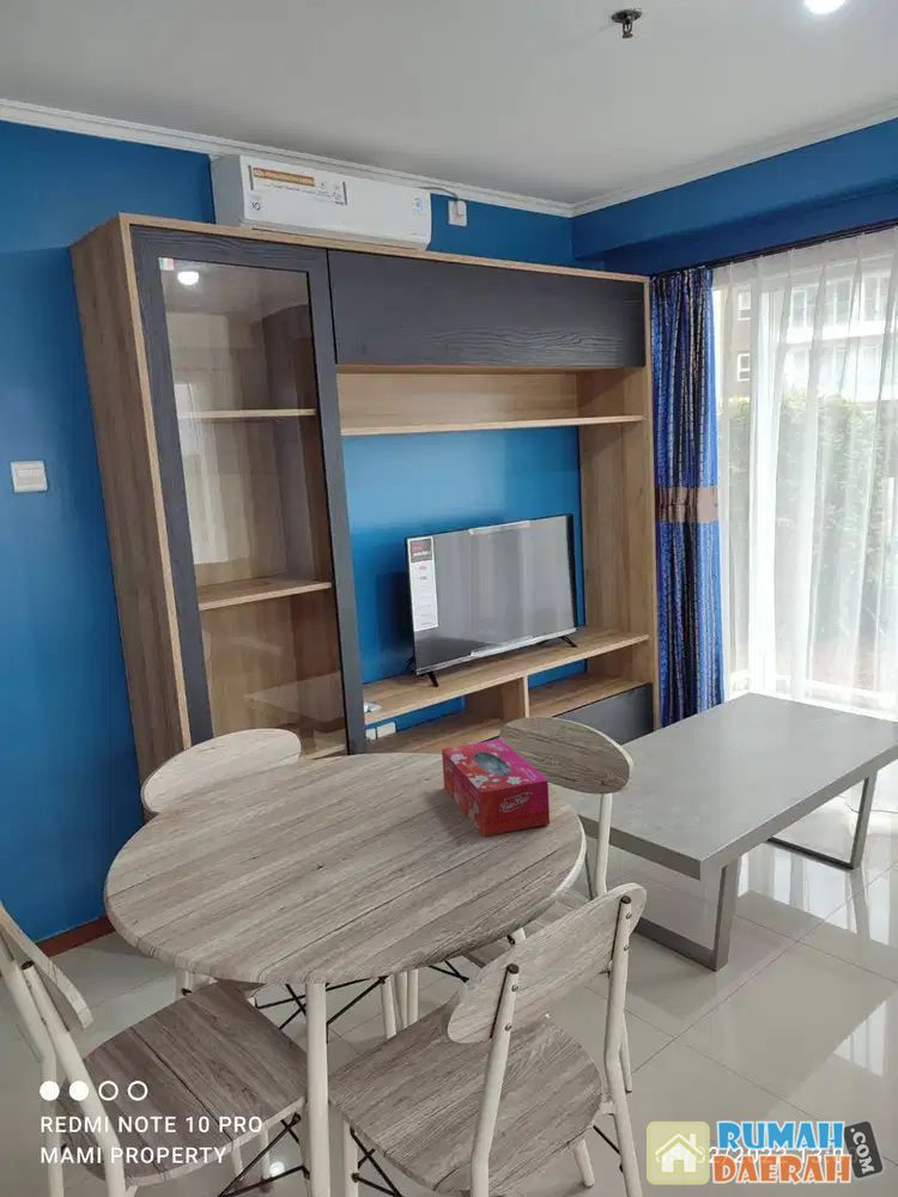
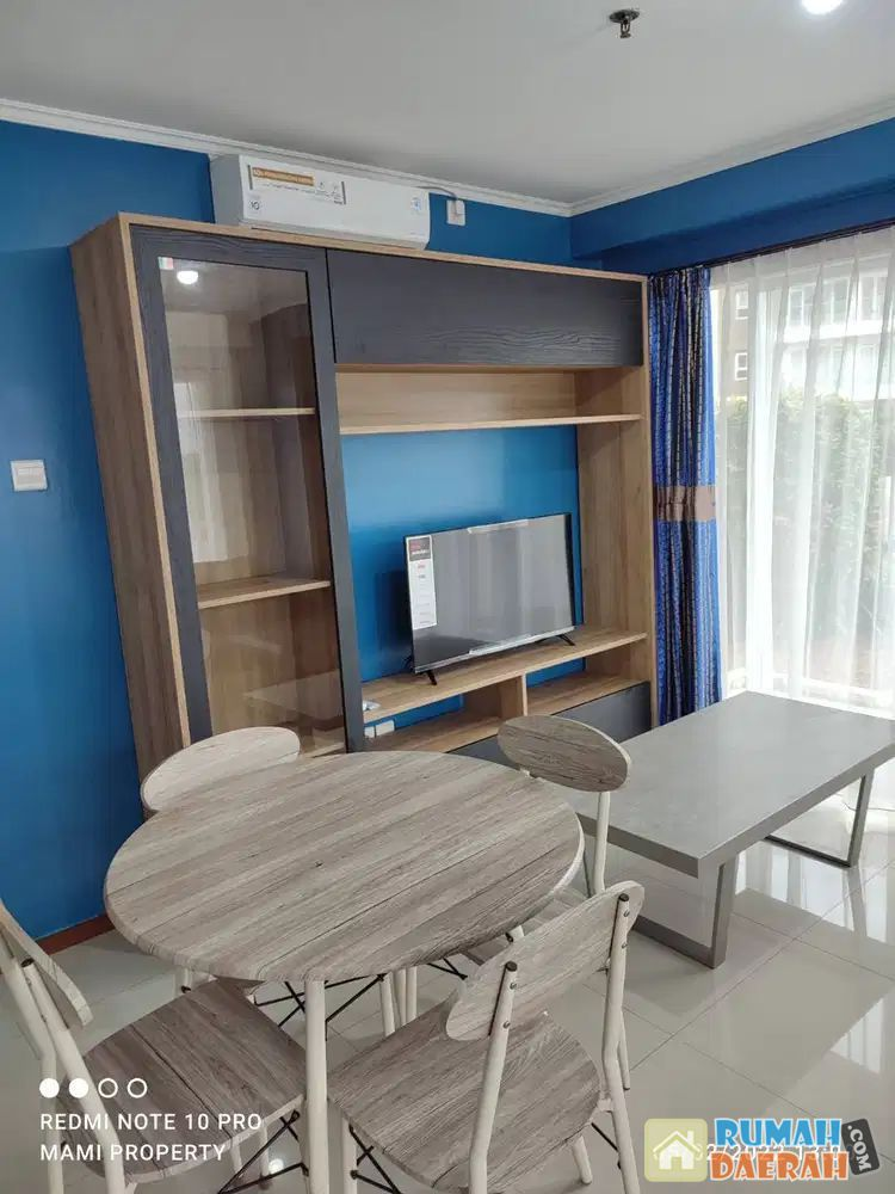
- tissue box (492, 784)
